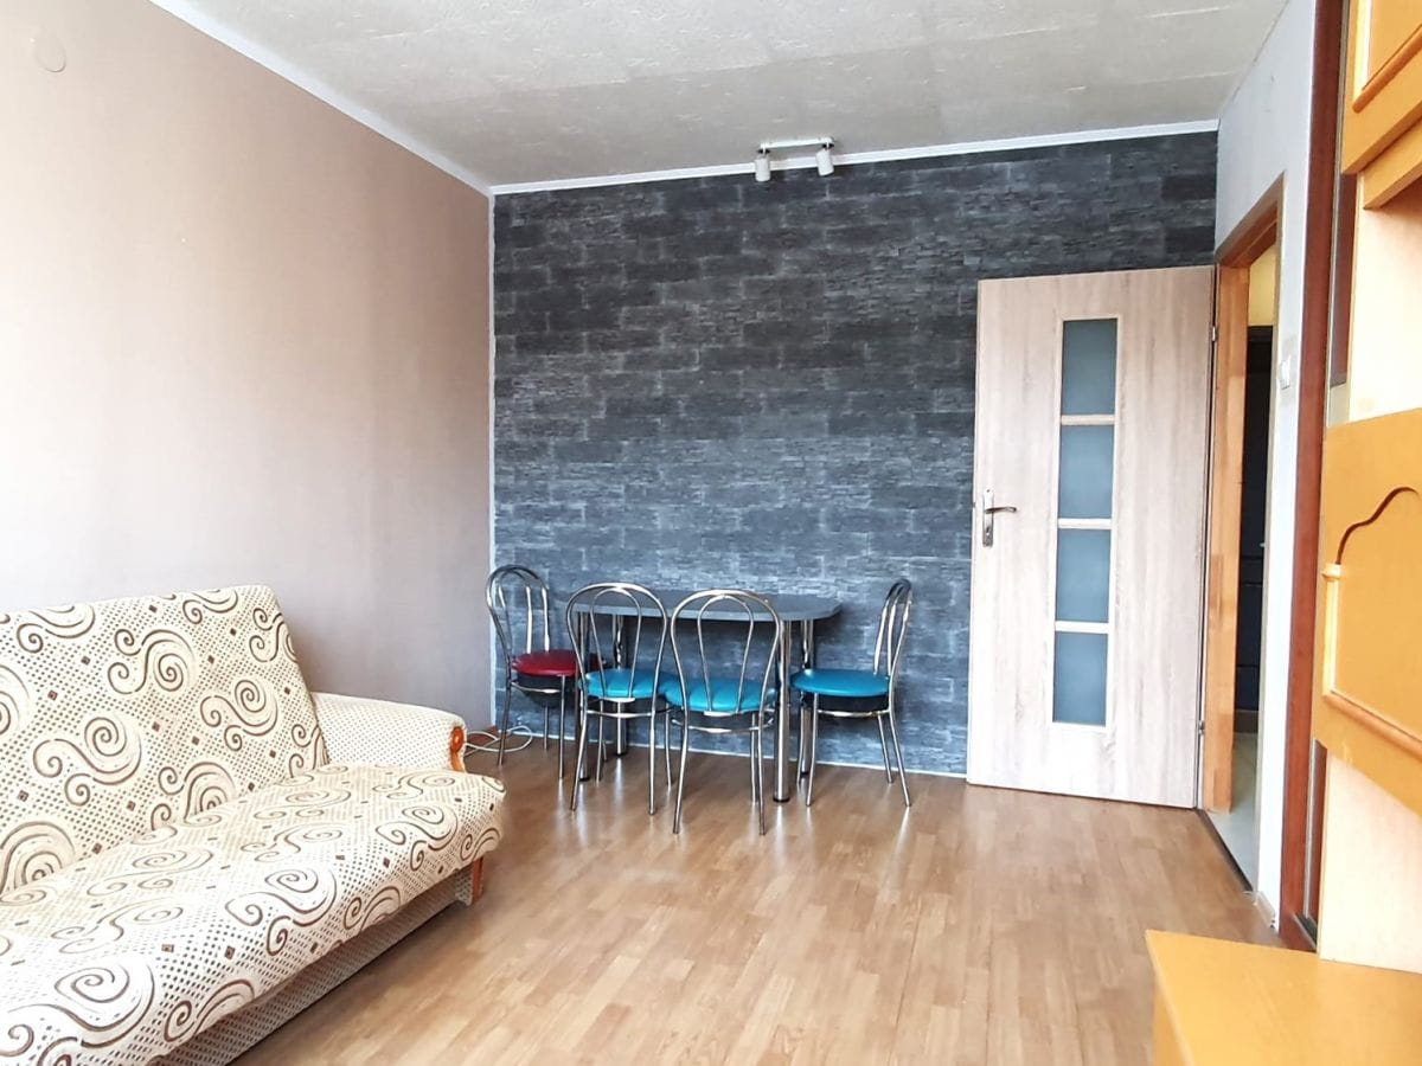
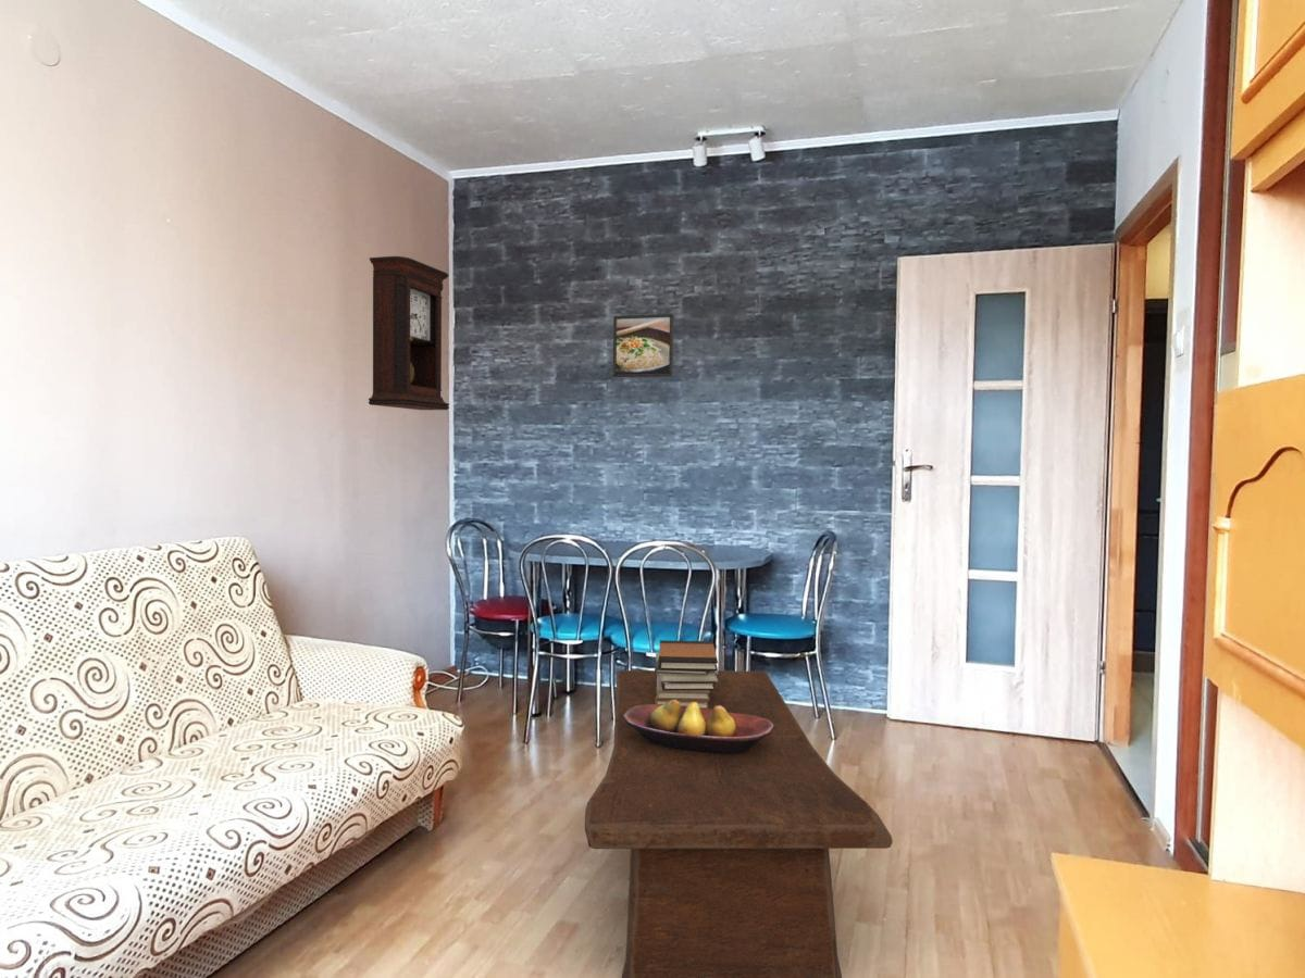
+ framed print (643, 346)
+ book stack (685, 672)
+ coffee table (707, 805)
+ fruit bowl (697, 722)
+ pendulum clock (413, 337)
